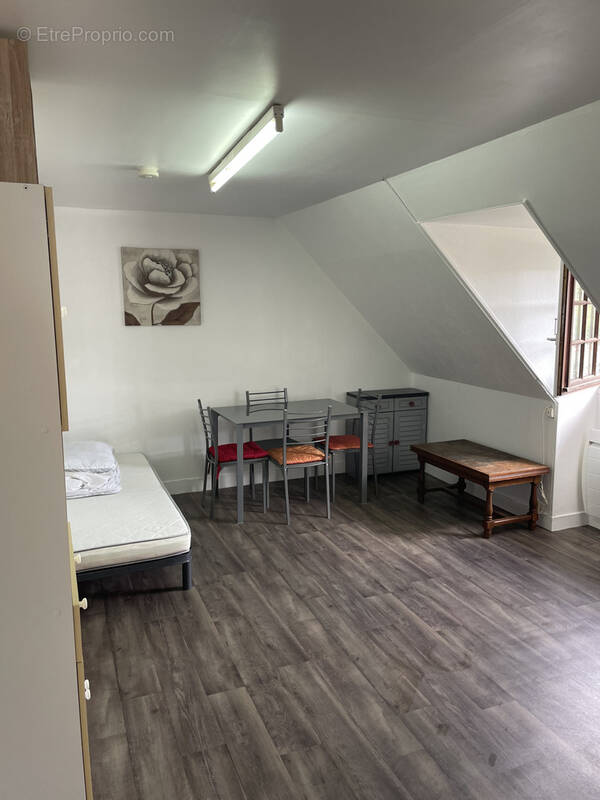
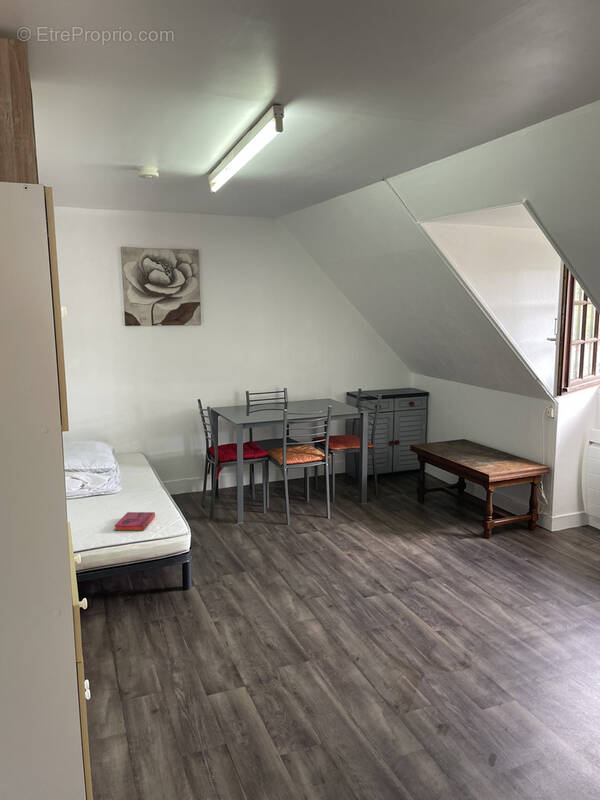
+ hardback book (135, 521)
